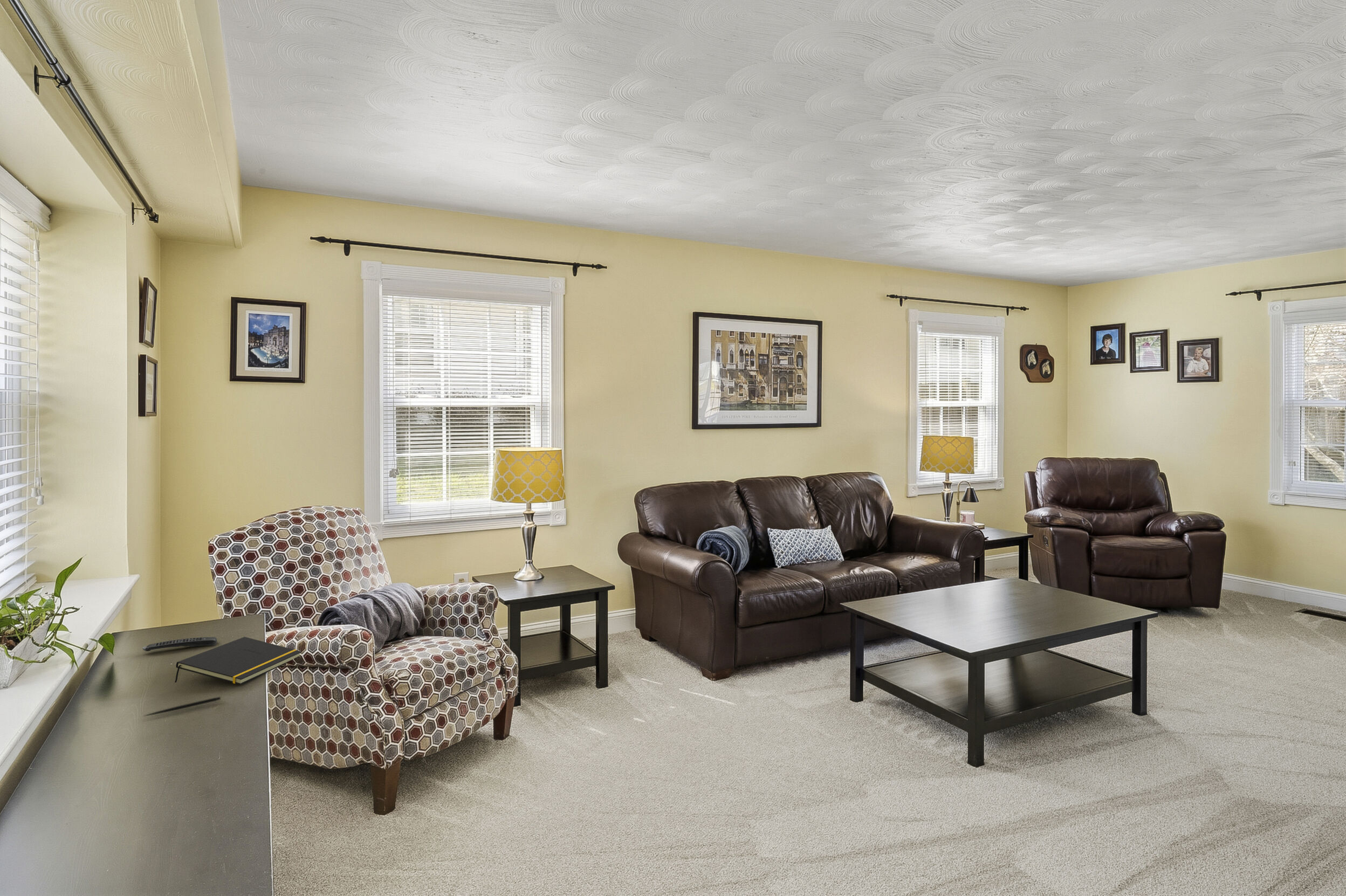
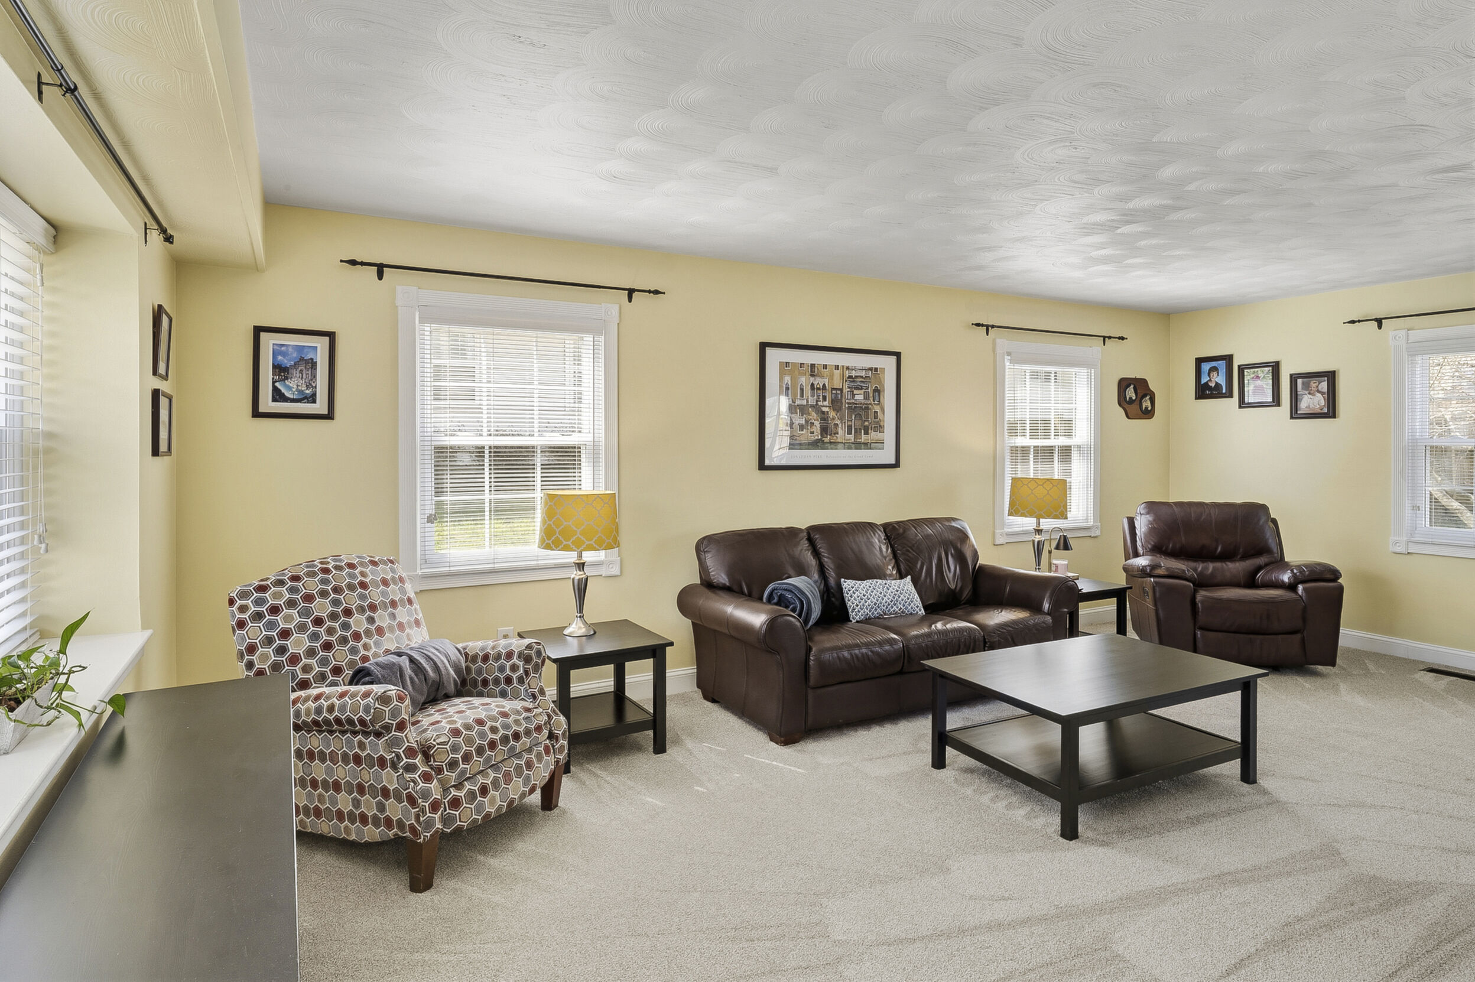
- pen (182, 706)
- remote control (180, 644)
- notepad (242, 659)
